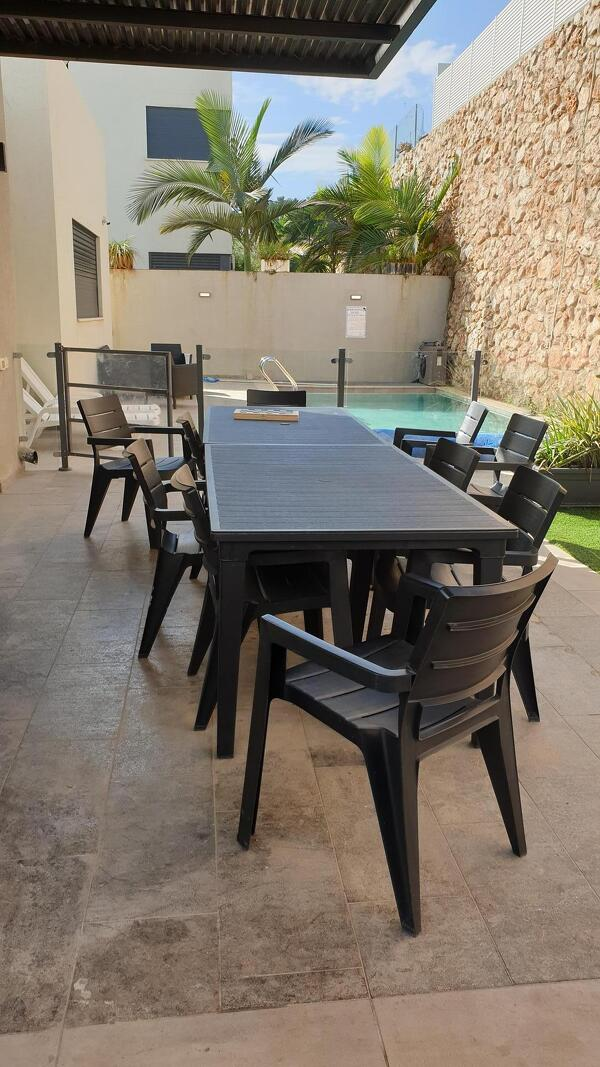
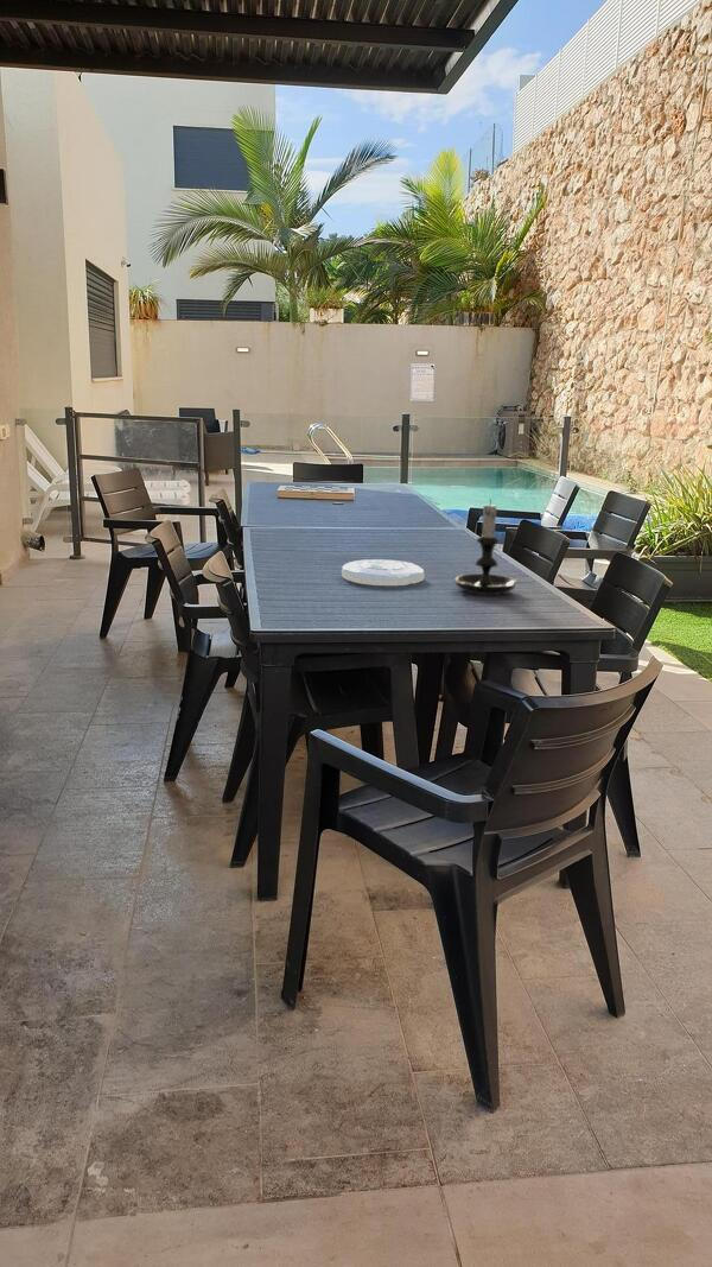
+ candle holder (487, 545)
+ plate (382, 569)
